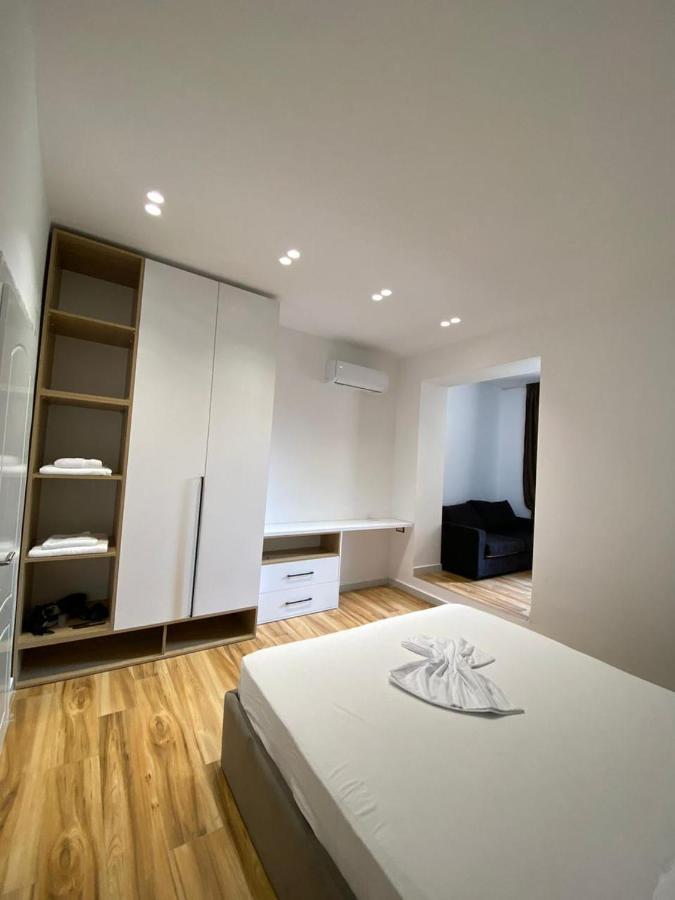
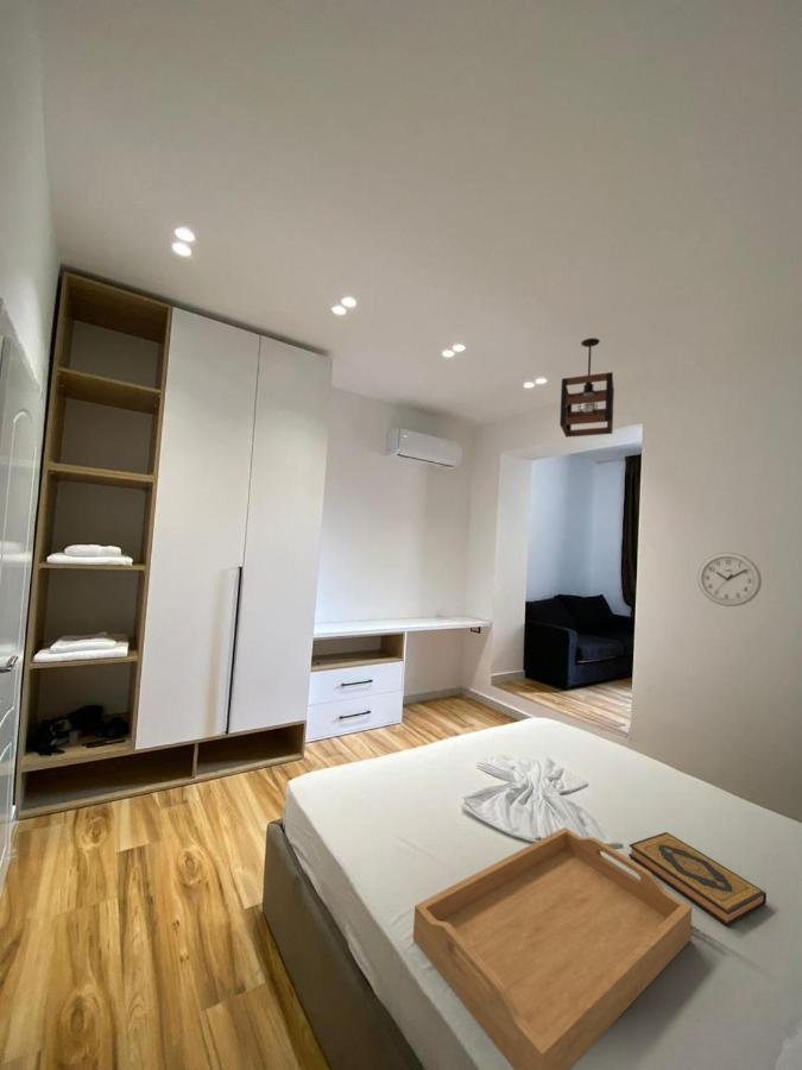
+ pendant light (588, 385)
+ serving tray (556, 917)
+ wall clock (727, 579)
+ hardback book (693, 871)
